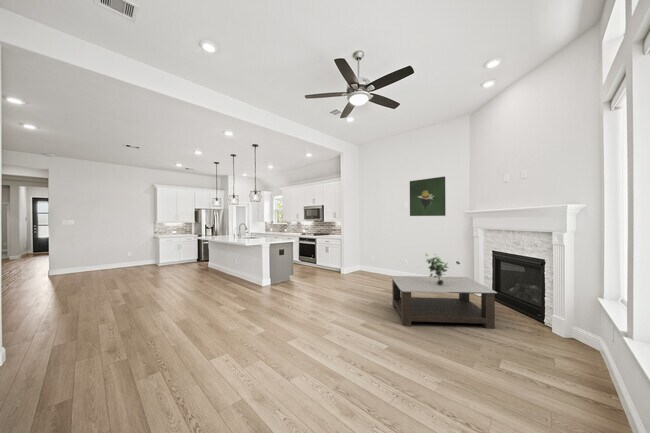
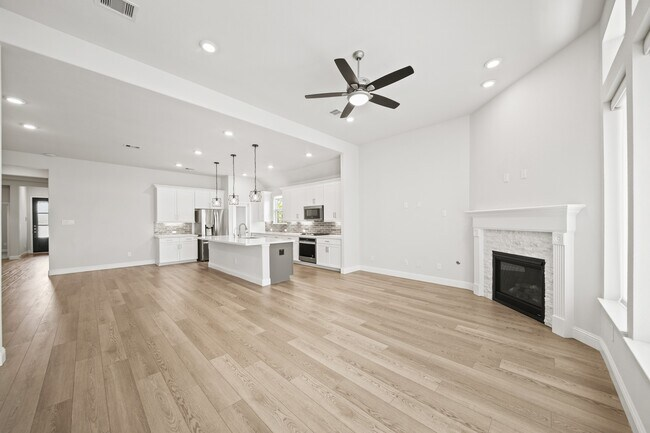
- coffee table (437, 299)
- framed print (426, 197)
- potted plant (436, 269)
